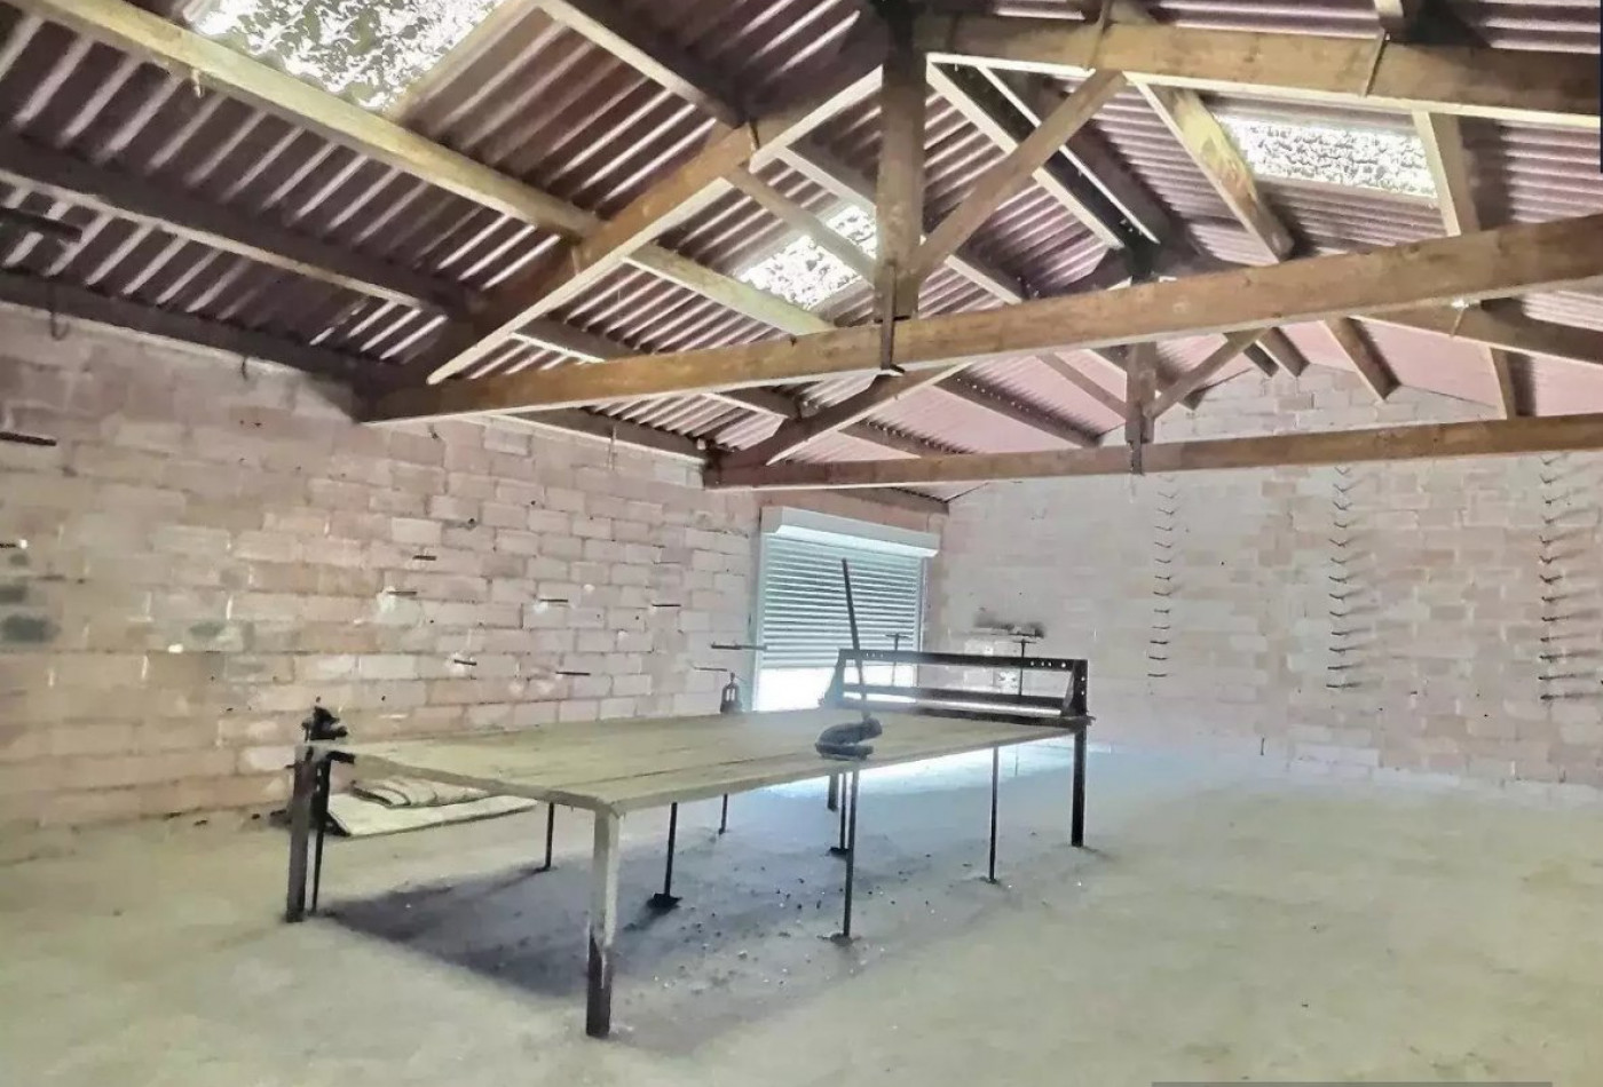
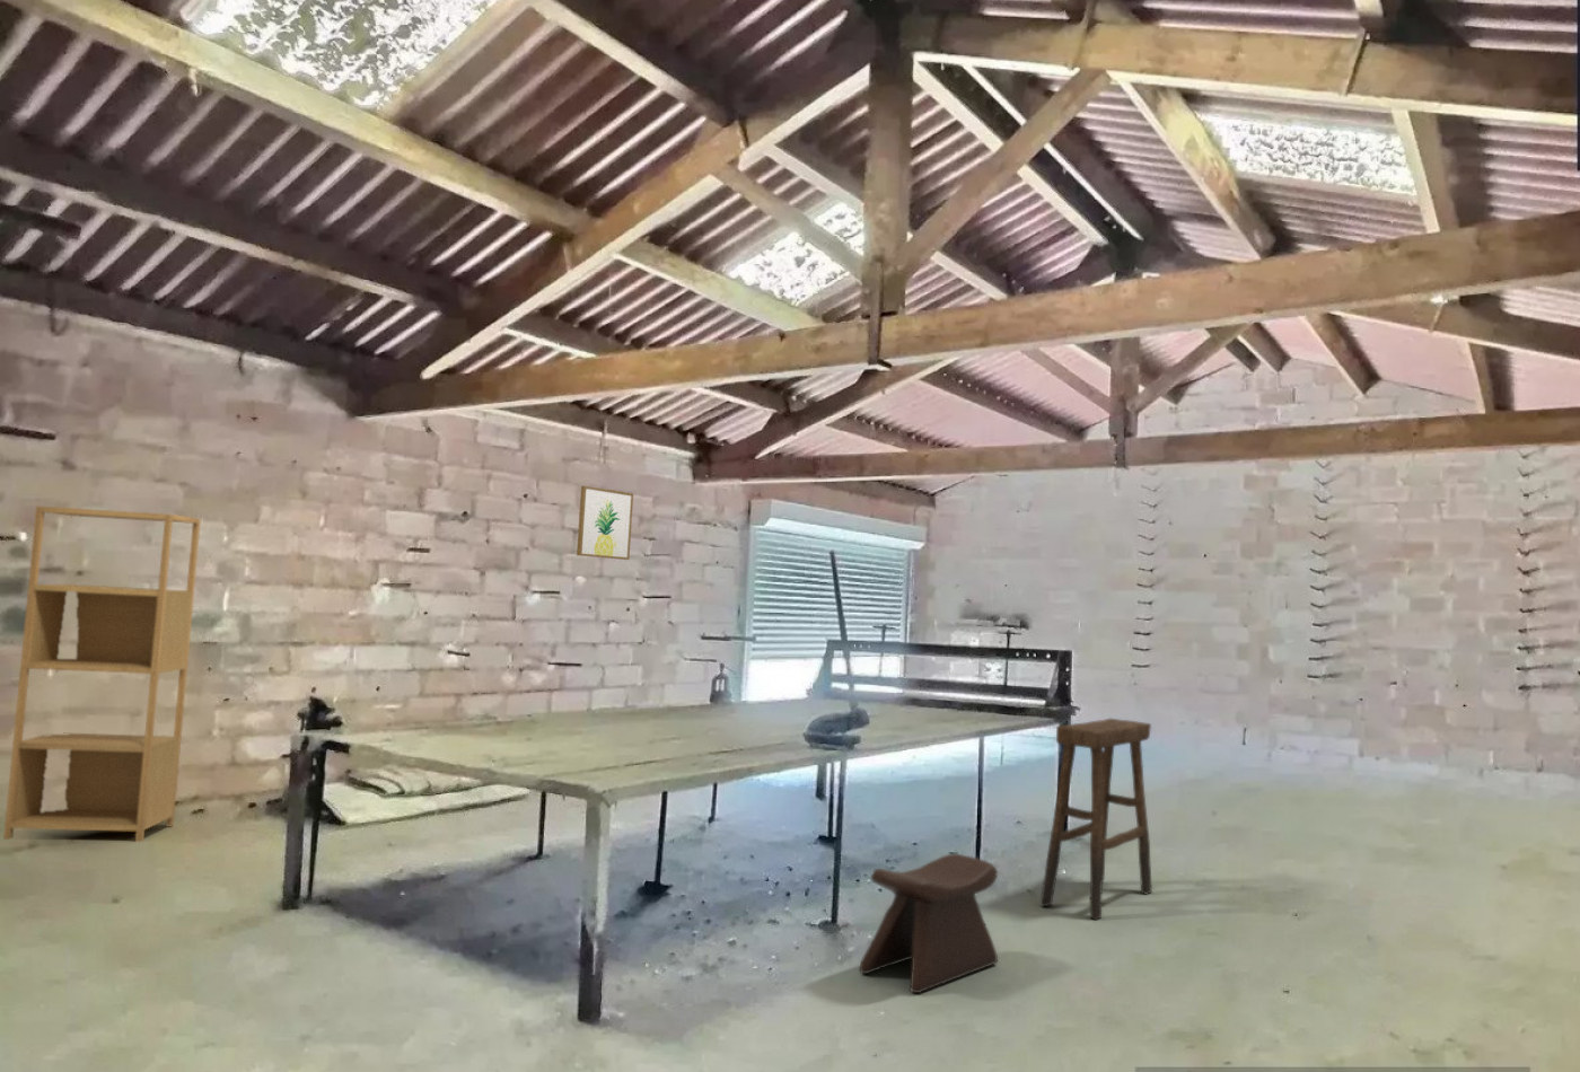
+ stool (932, 916)
+ stool (1100, 810)
+ wall art (605, 524)
+ shelving unit (106, 670)
